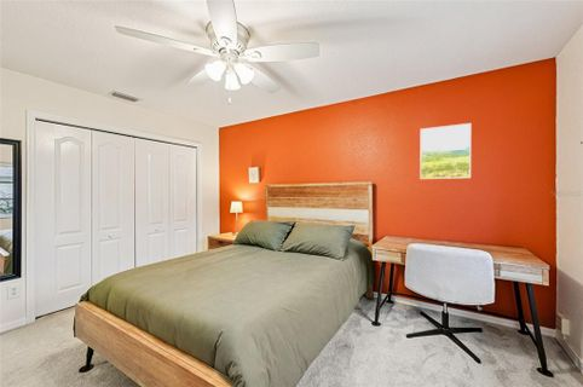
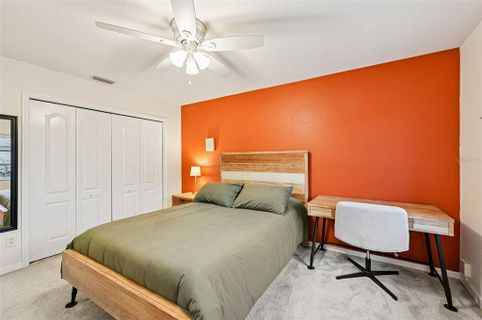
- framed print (444, 152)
